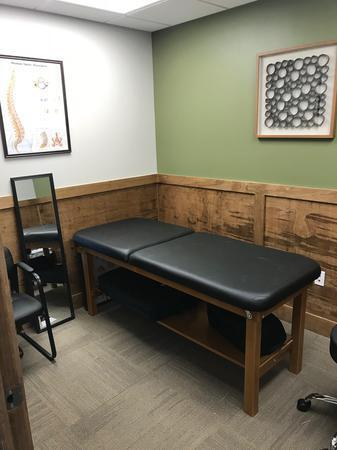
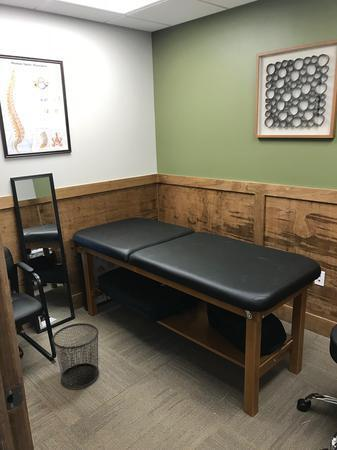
+ waste bin (78, 355)
